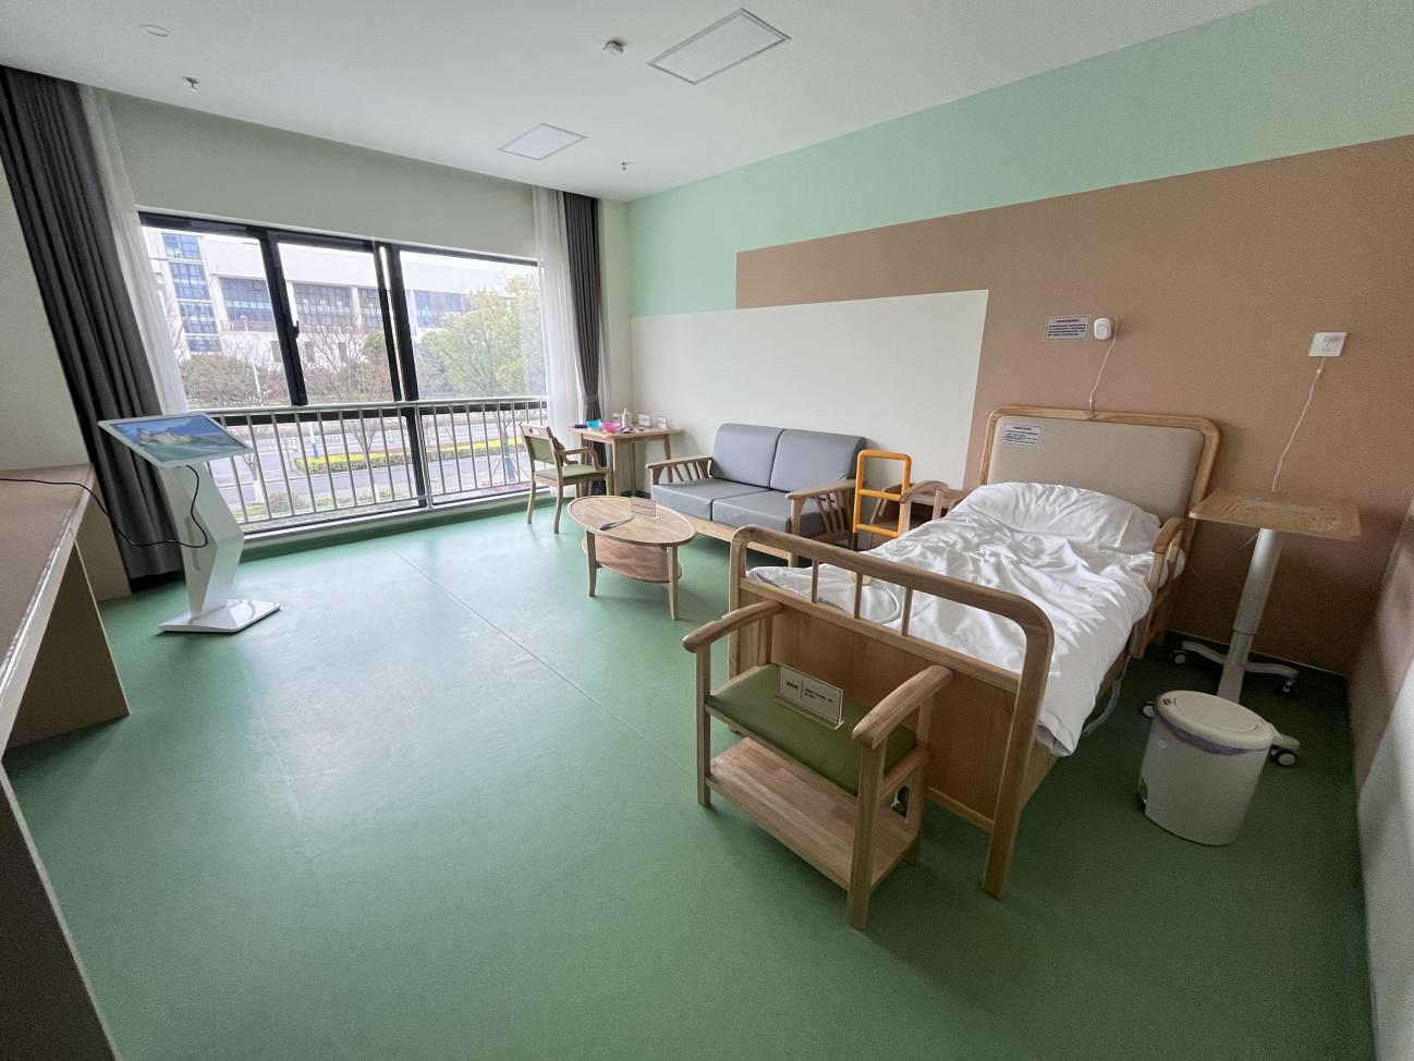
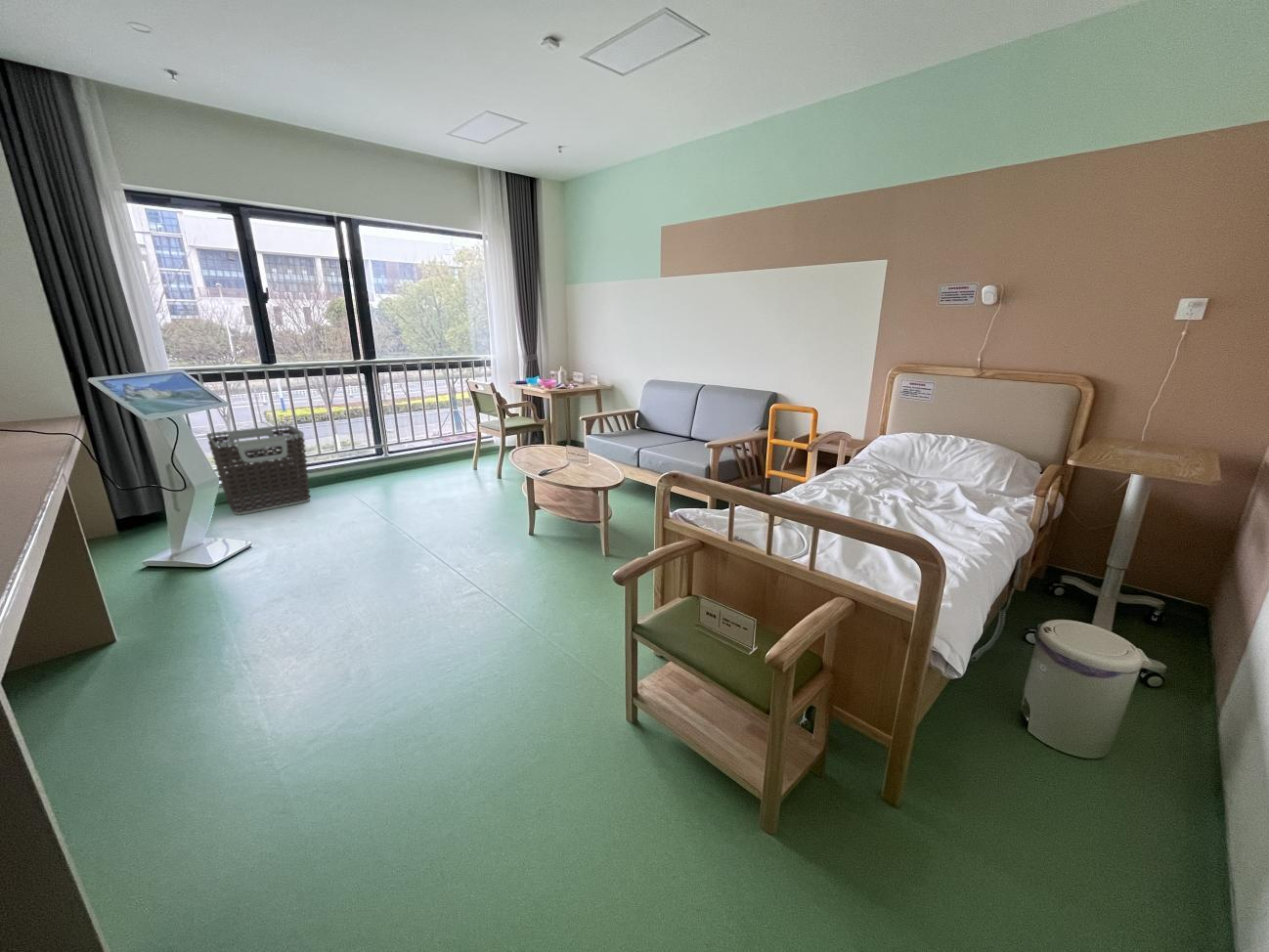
+ clothes hamper (262, 467)
